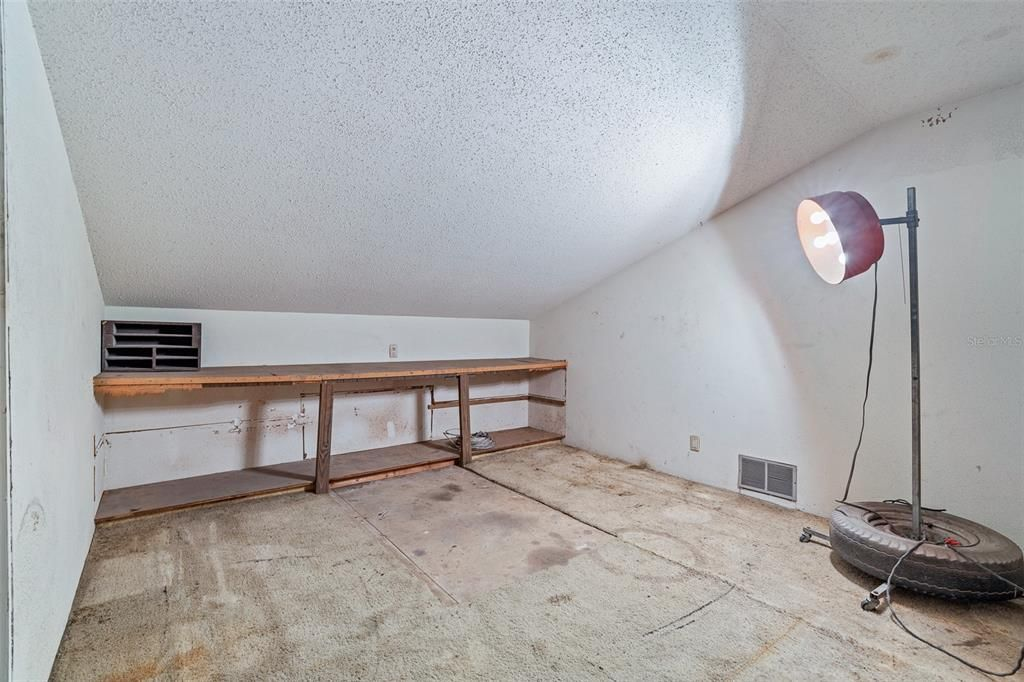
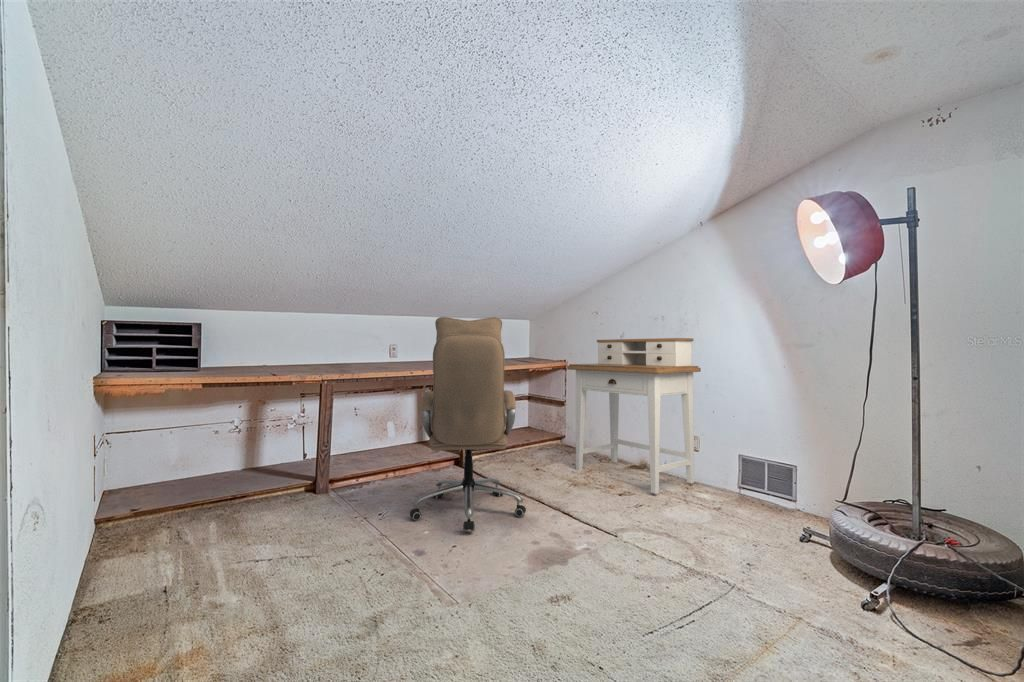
+ desk (618, 407)
+ office chair (468, 415)
